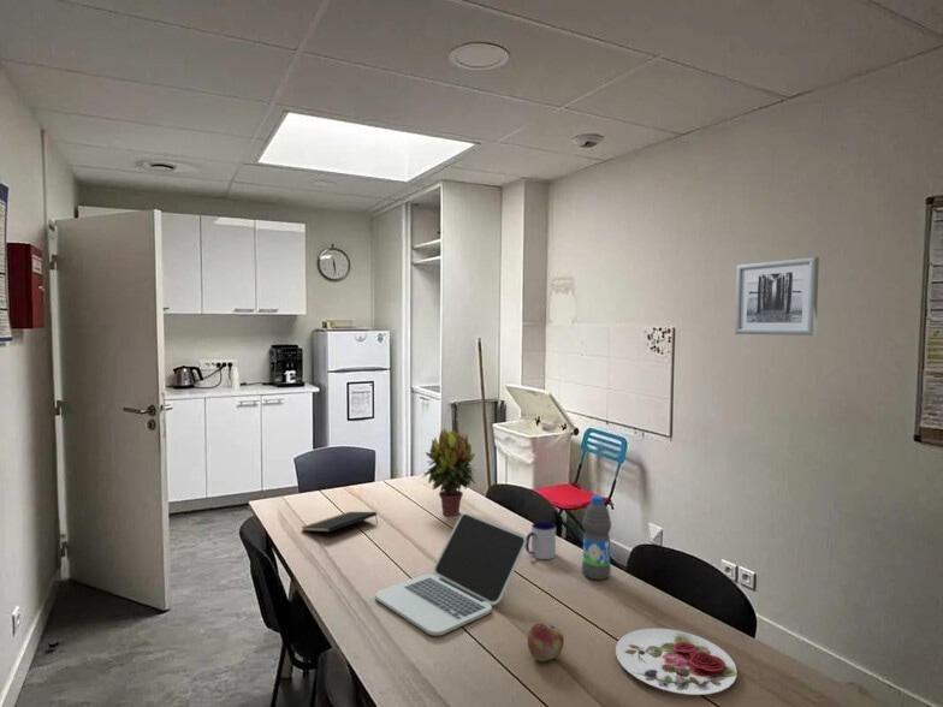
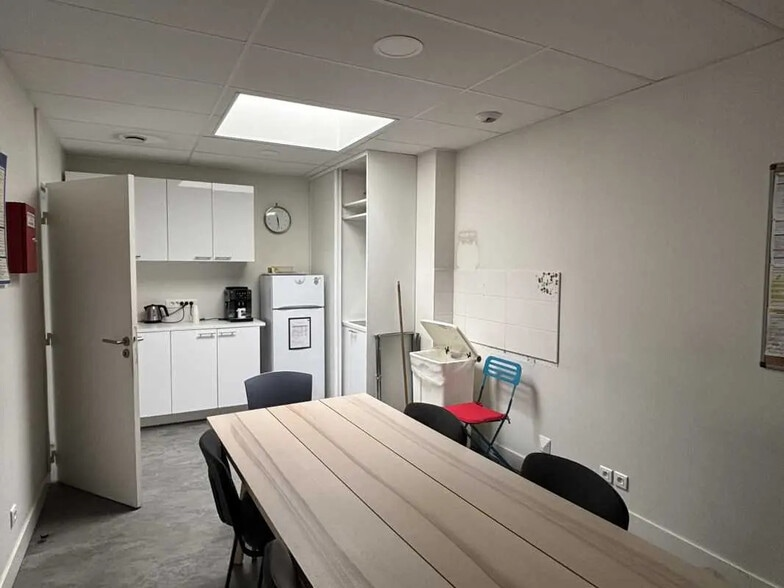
- laptop (450, 566)
- wall art (773, 298)
- water bottle (597, 535)
- fruit (545, 640)
- mug (539, 541)
- notepad (339, 521)
- potted plant (449, 471)
- plate (674, 656)
